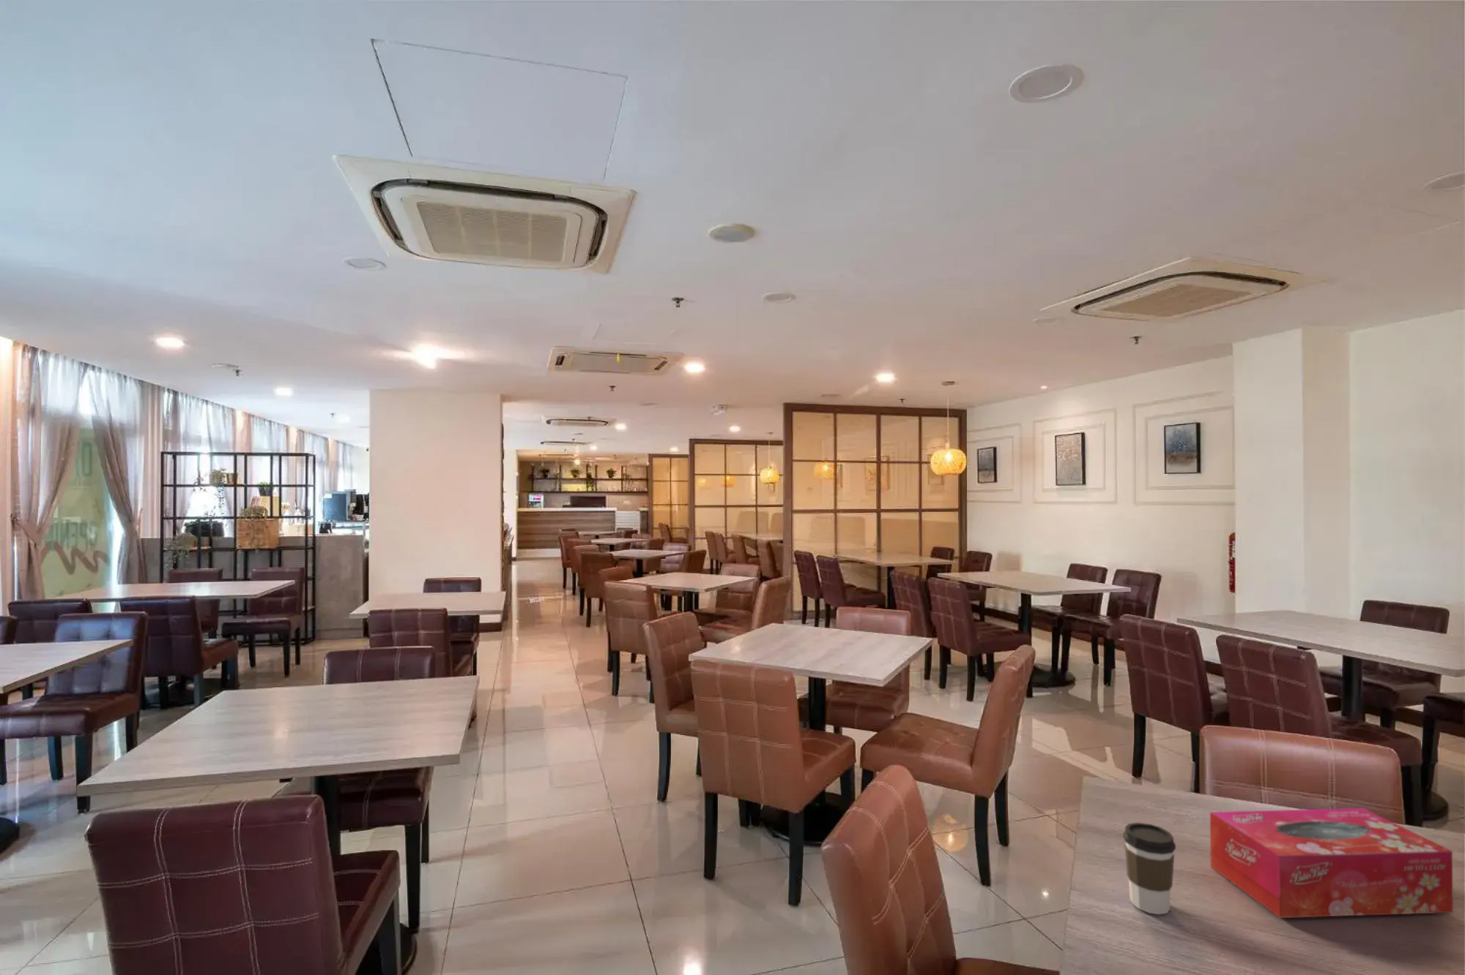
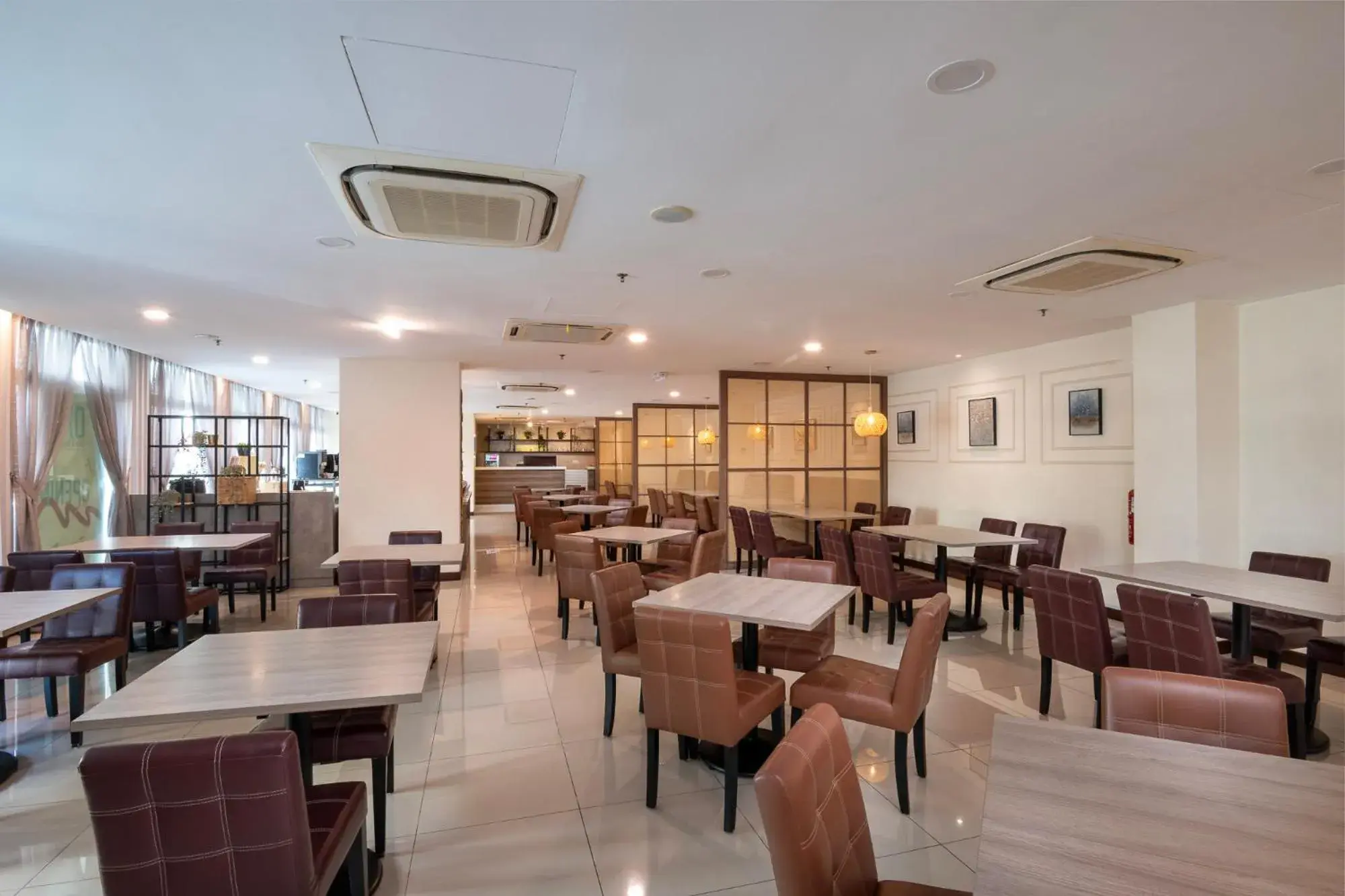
- coffee cup (1148, 868)
- tissue box (1323, 859)
